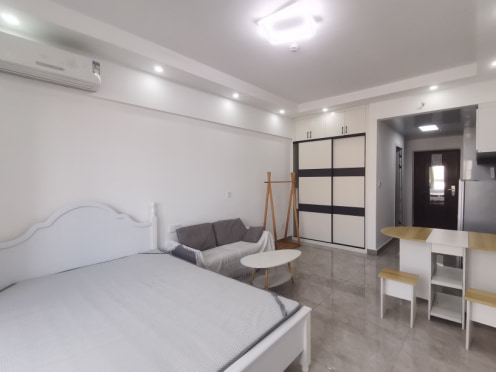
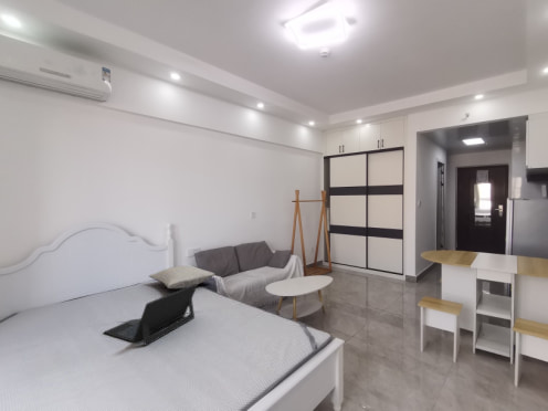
+ pillow (181, 275)
+ laptop (152, 306)
